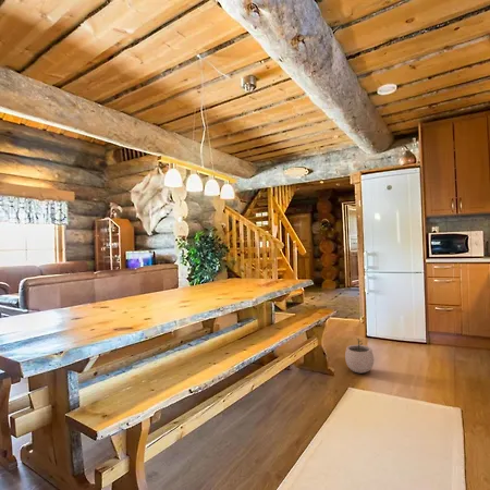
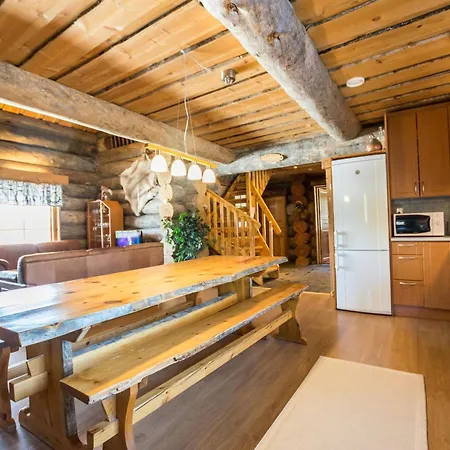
- plant pot (358, 354)
